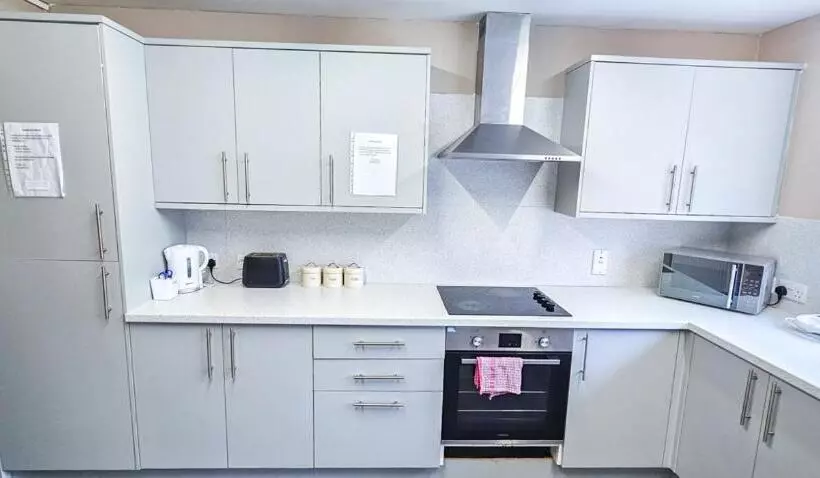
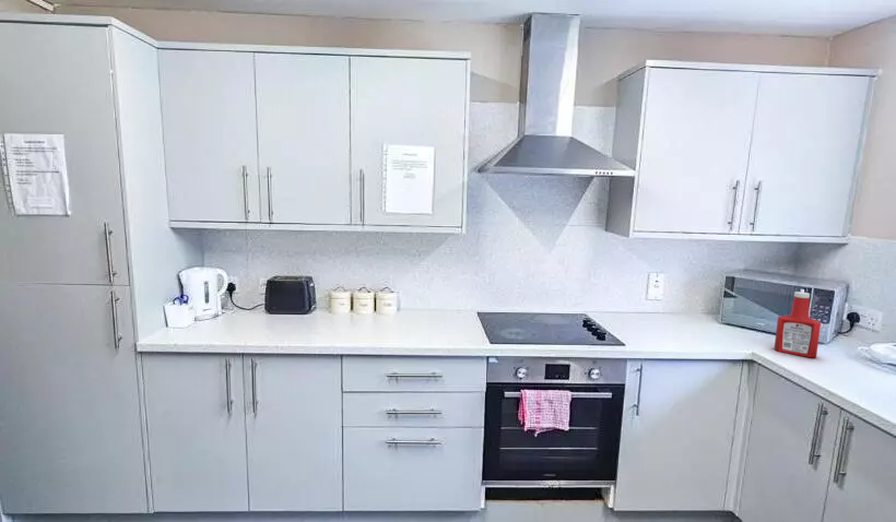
+ soap bottle (798, 322)
